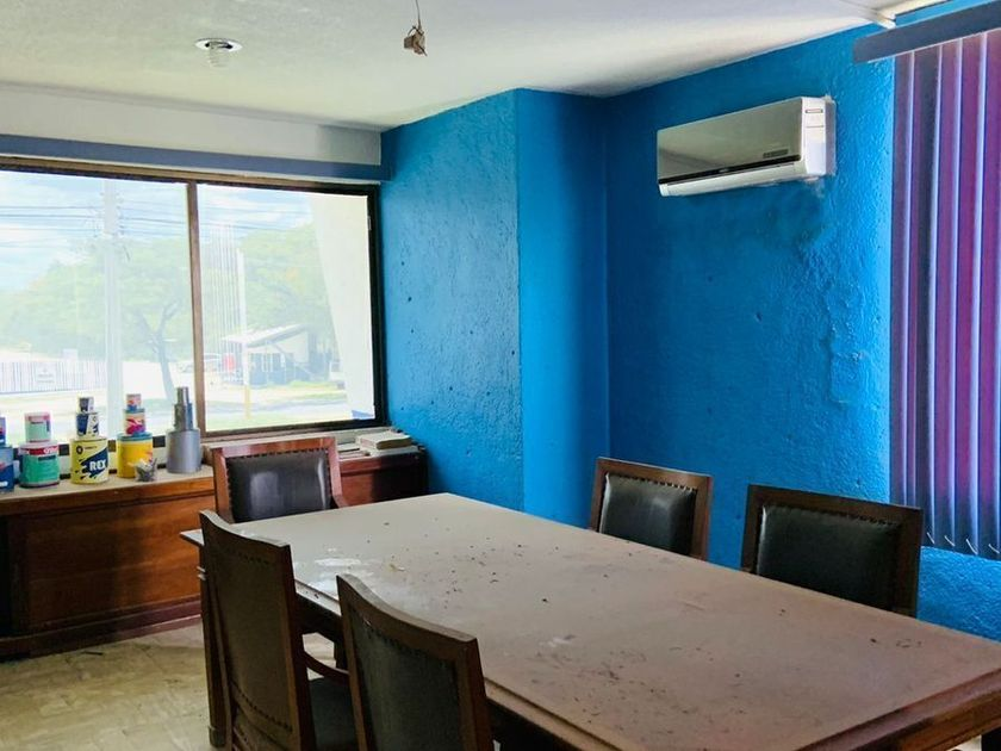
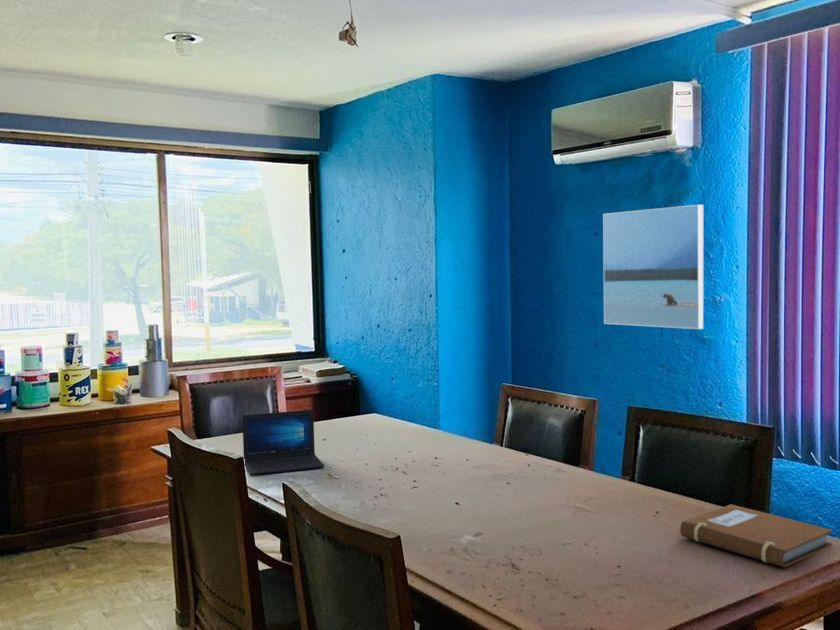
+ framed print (650, 268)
+ laptop (282, 441)
+ notebook (751, 533)
